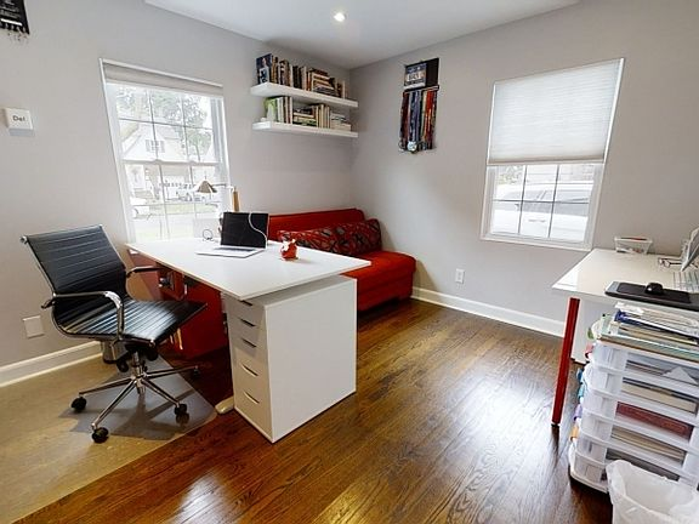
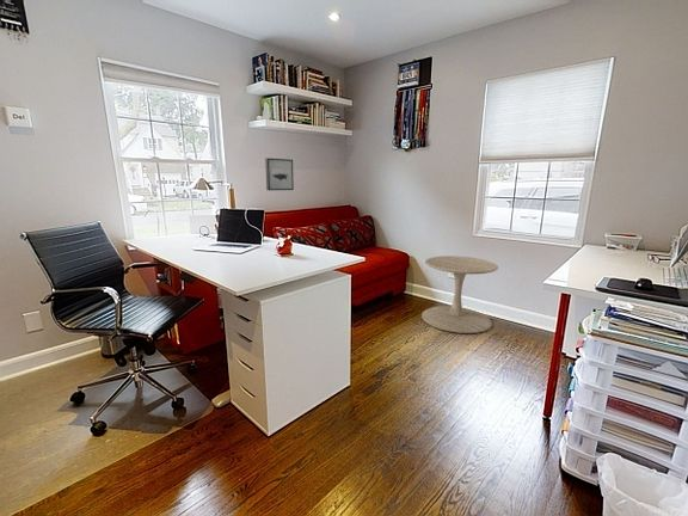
+ wall art (280, 174)
+ side table (457, 291)
